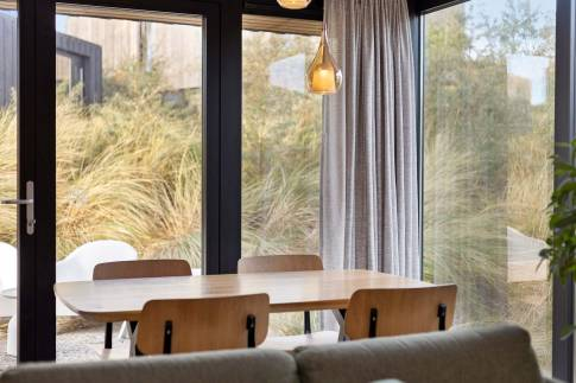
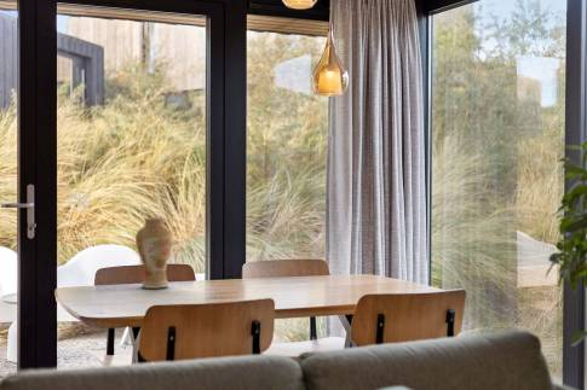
+ vase (154, 252)
